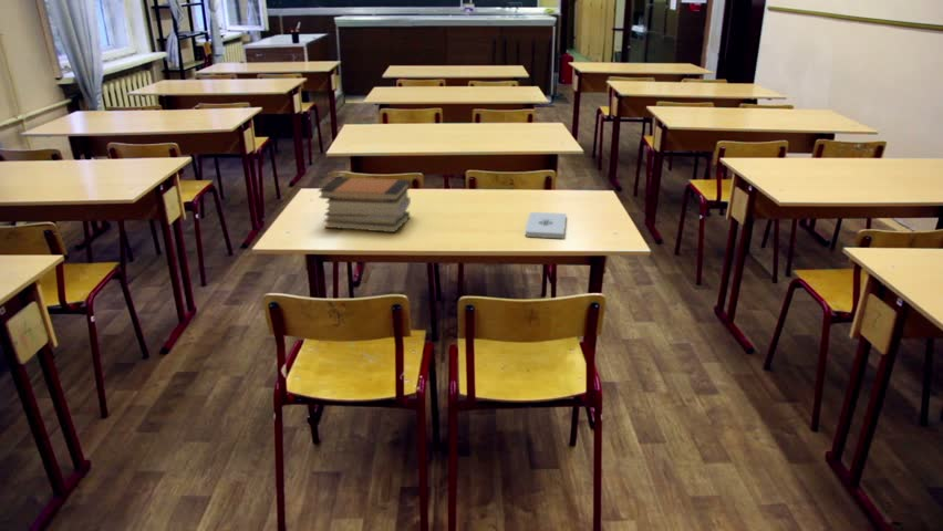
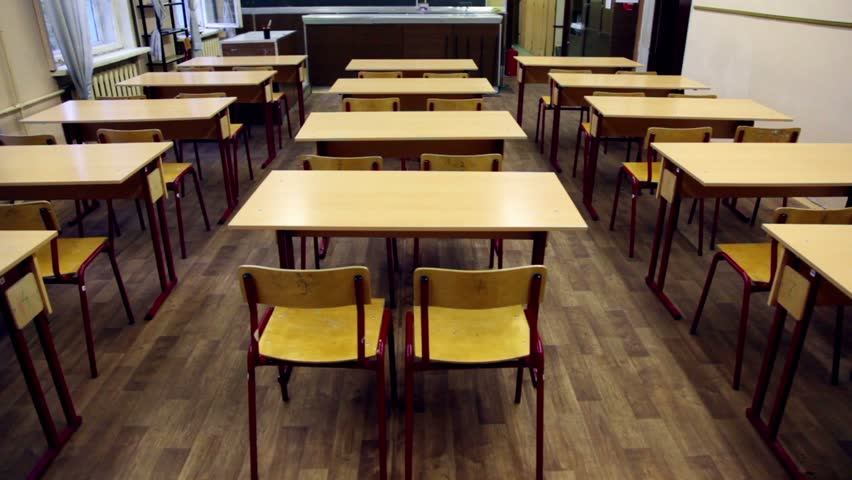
- book stack (367, 204)
- notepad (546, 225)
